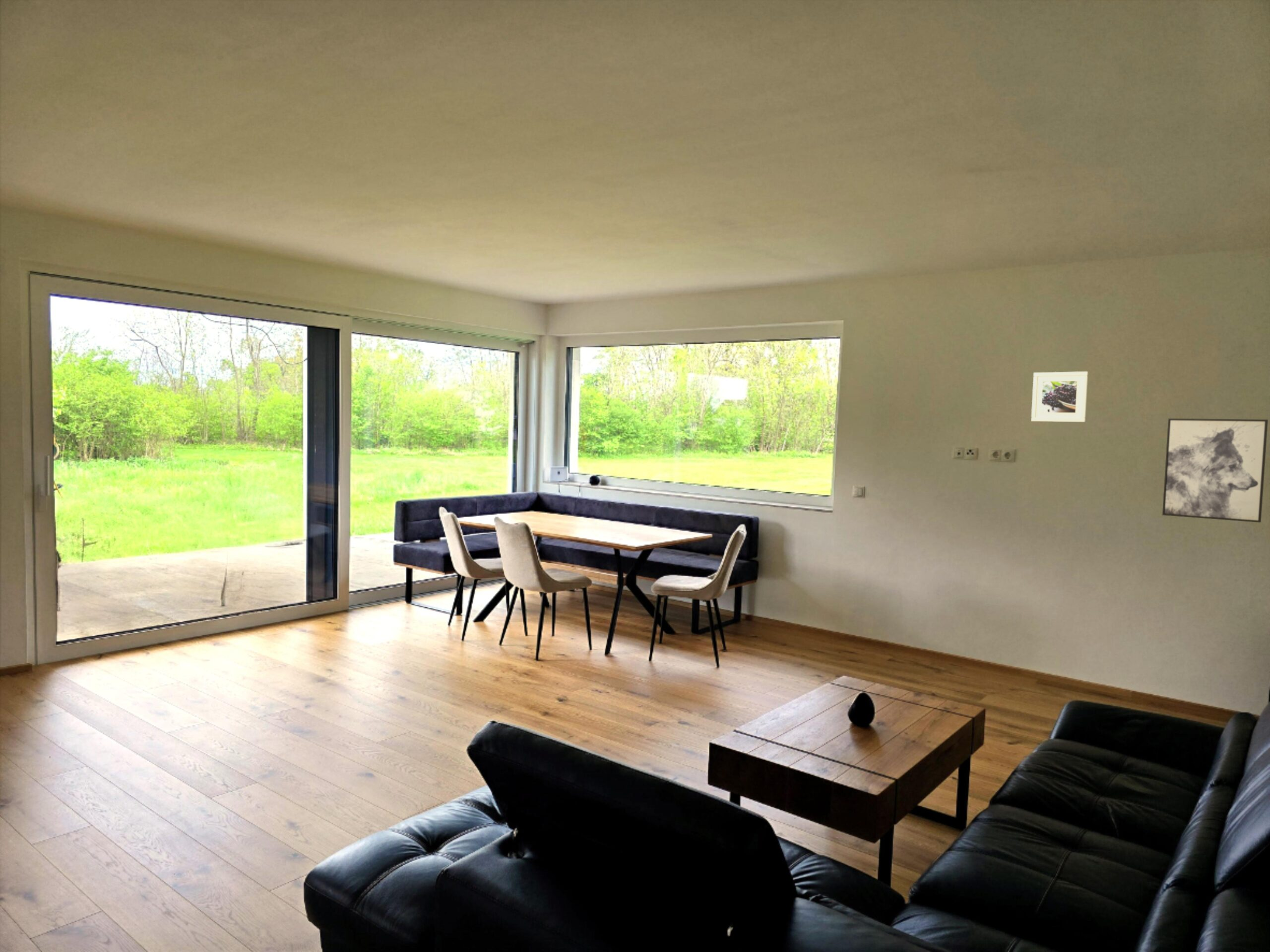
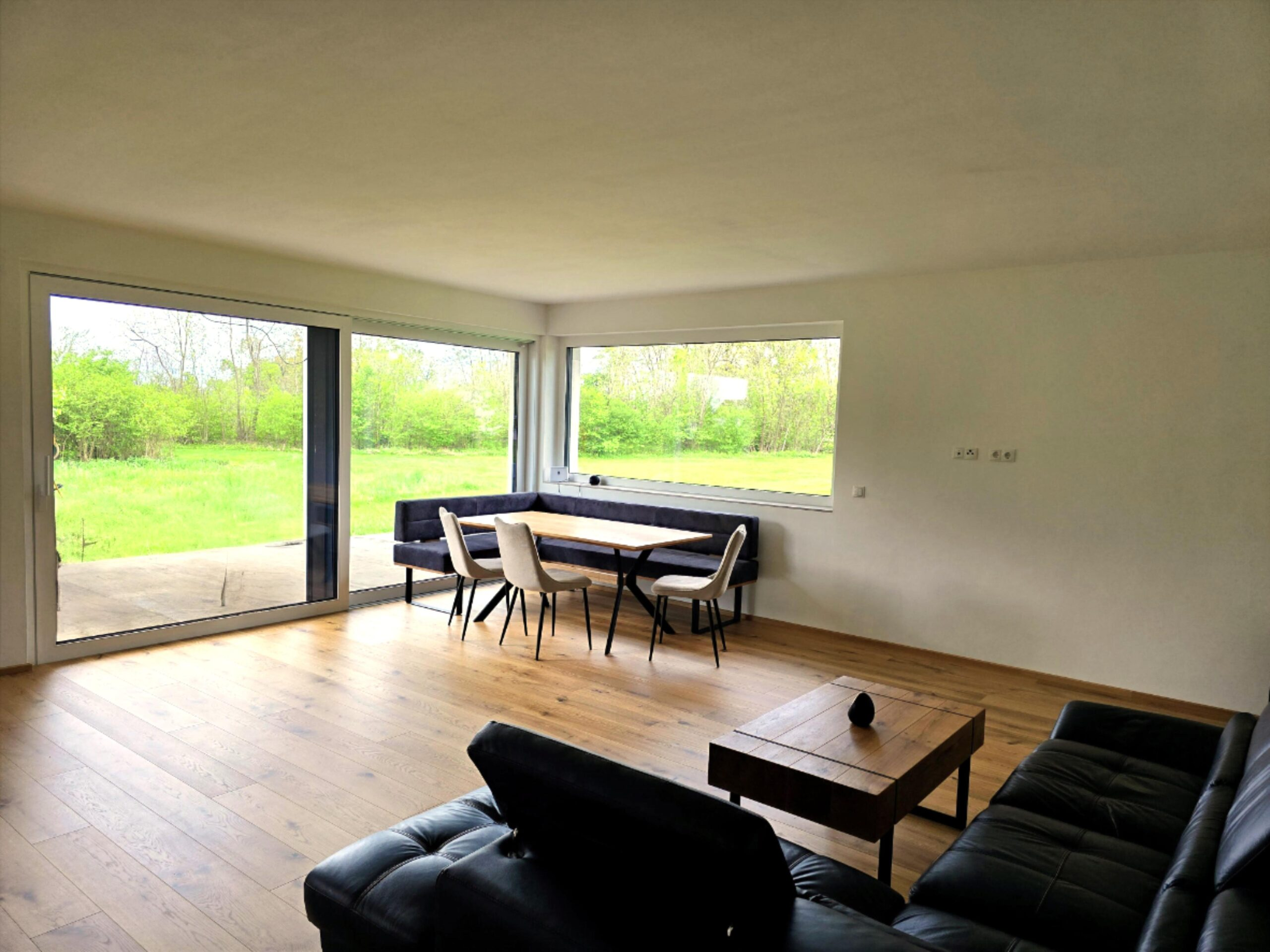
- wall art (1213, 469)
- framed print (1059, 397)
